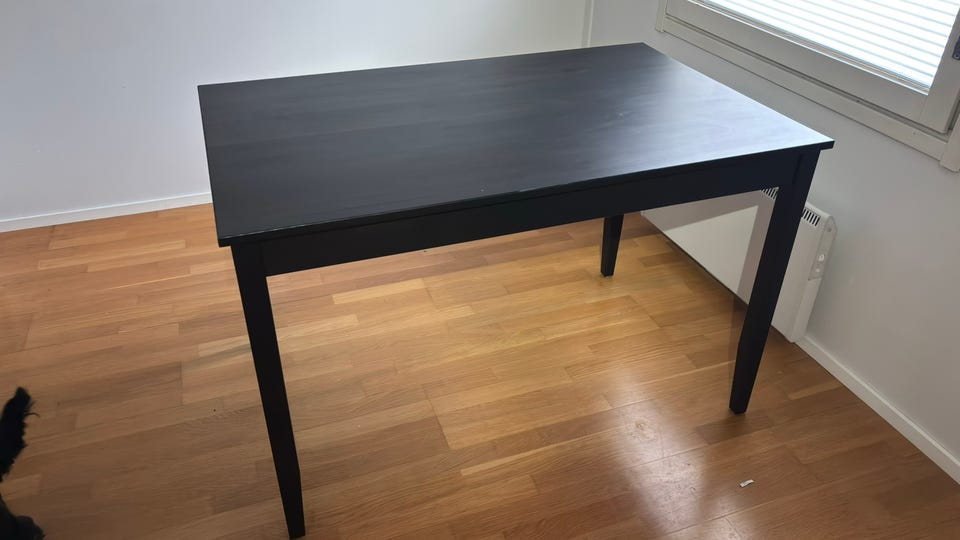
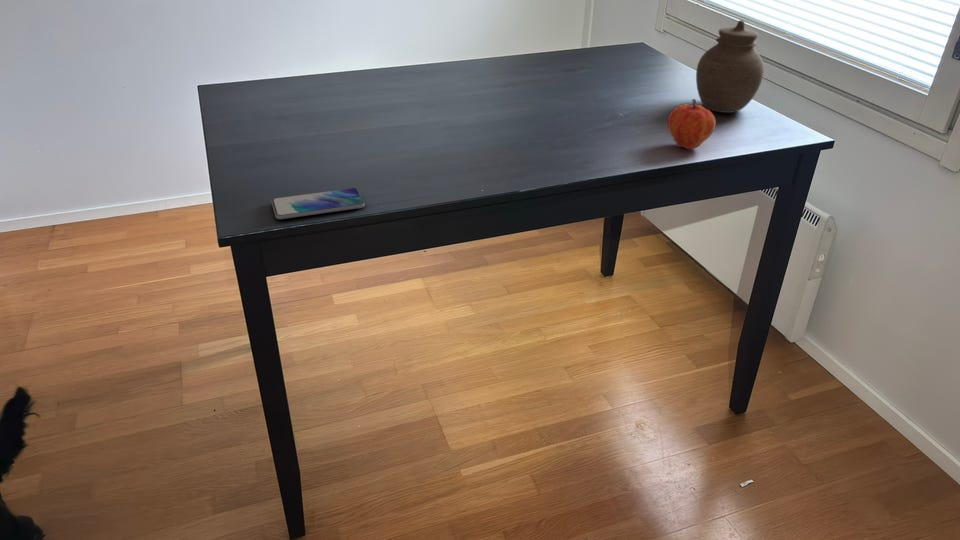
+ jar (731, 65)
+ smartphone (318, 203)
+ fruit (691, 124)
